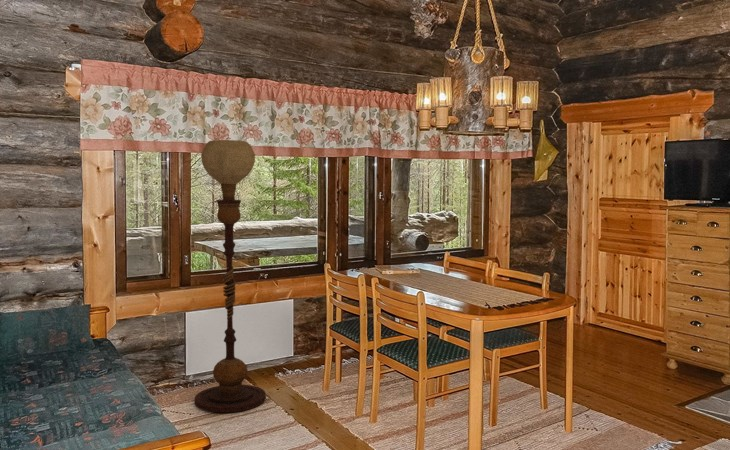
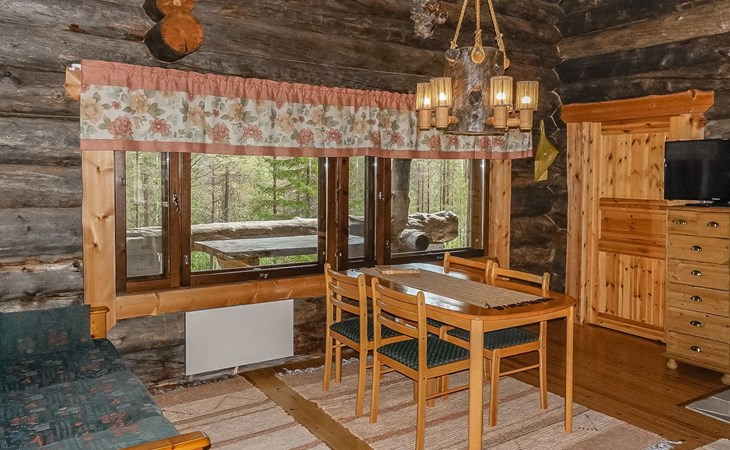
- floor lamp (229, 272)
